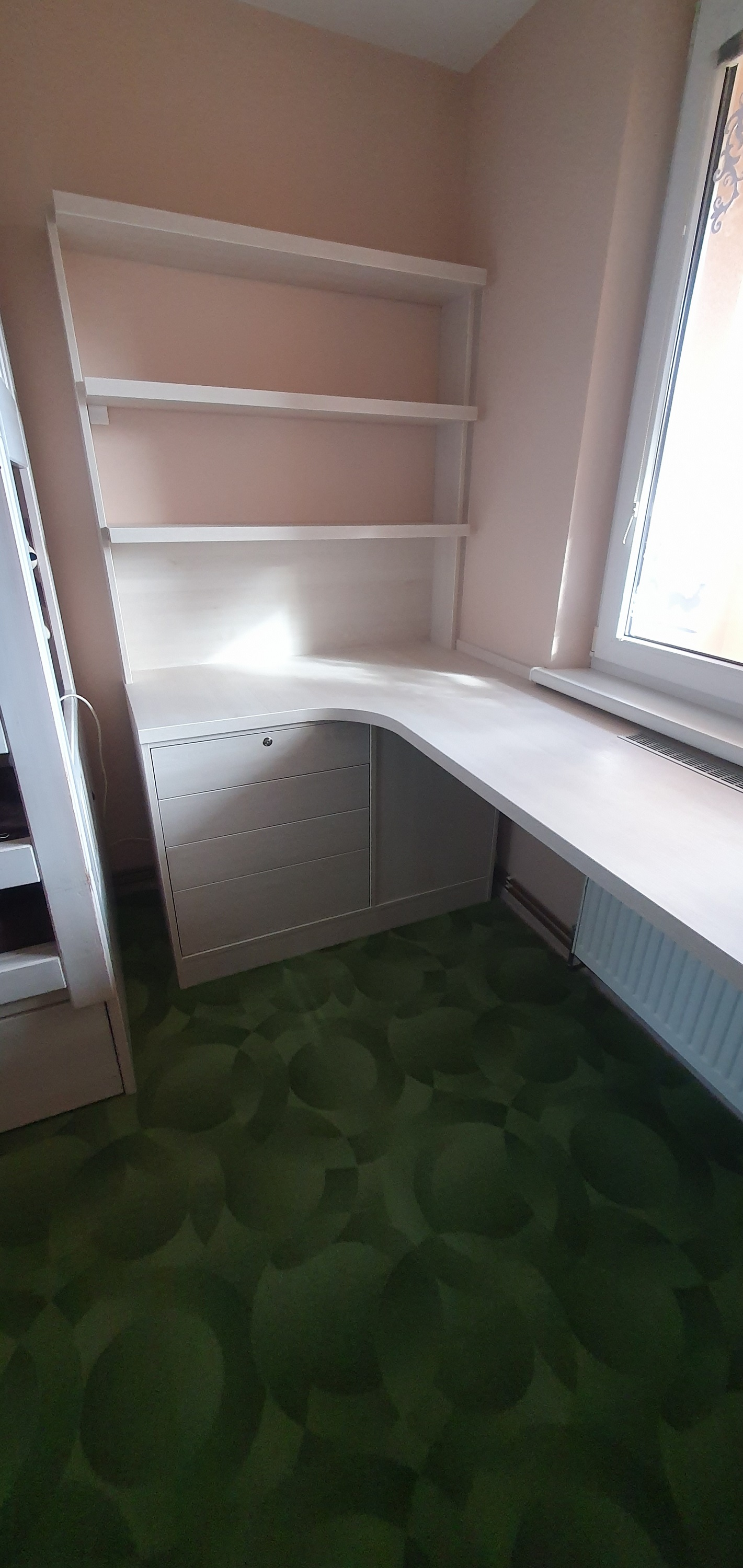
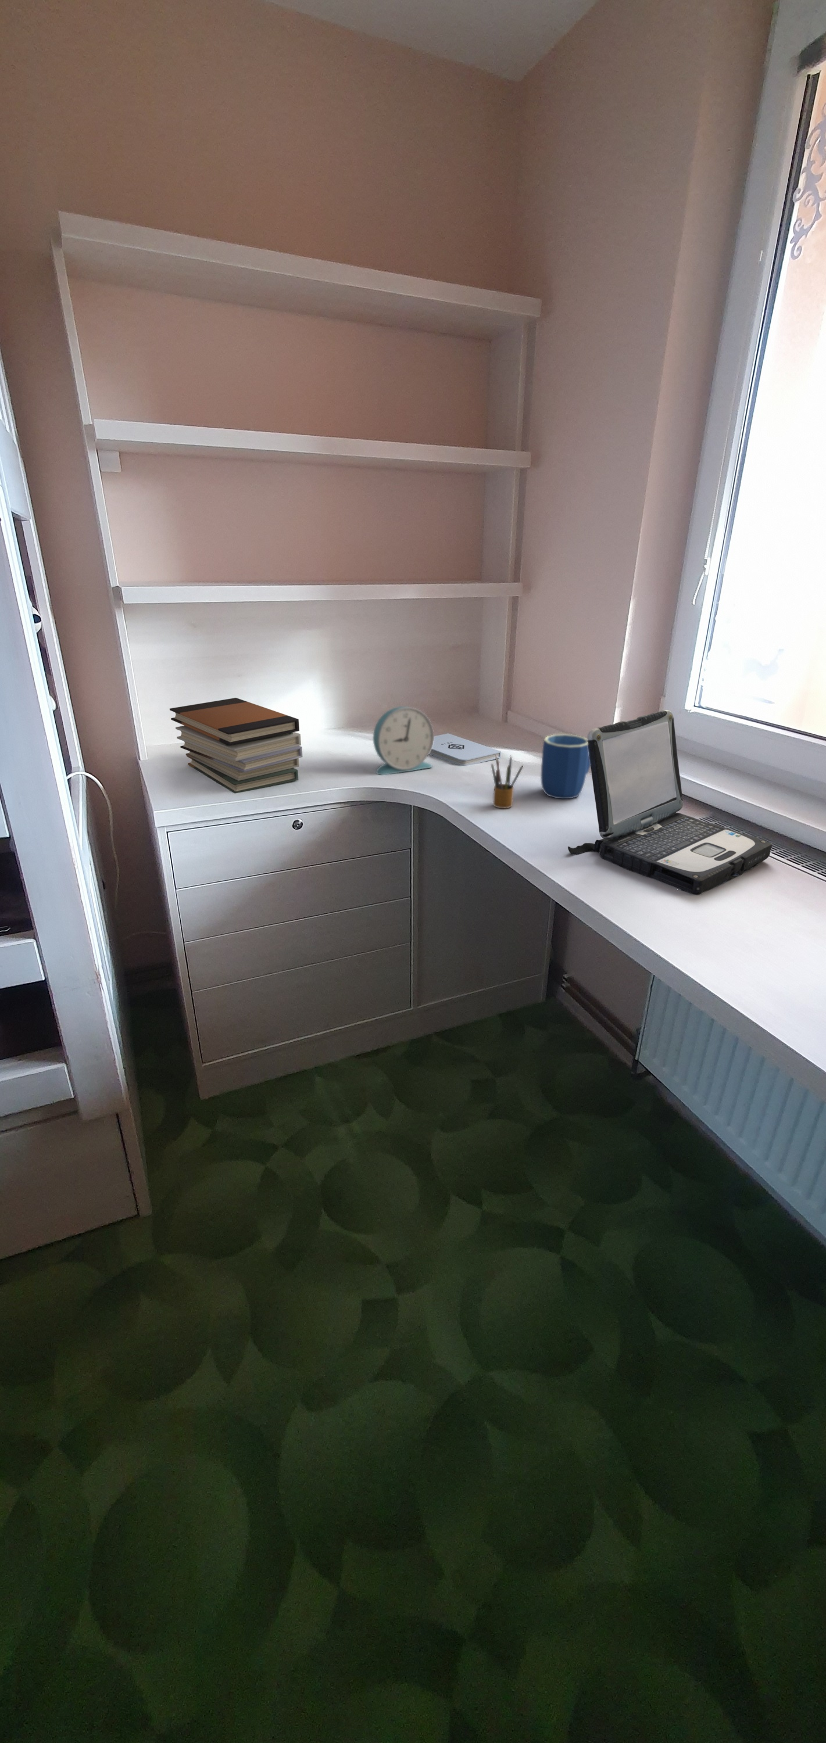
+ laptop (676, 795)
+ alarm clock (400, 737)
+ mug (567, 766)
+ pencil box (506, 783)
+ notepad (455, 749)
+ book stack (238, 744)
